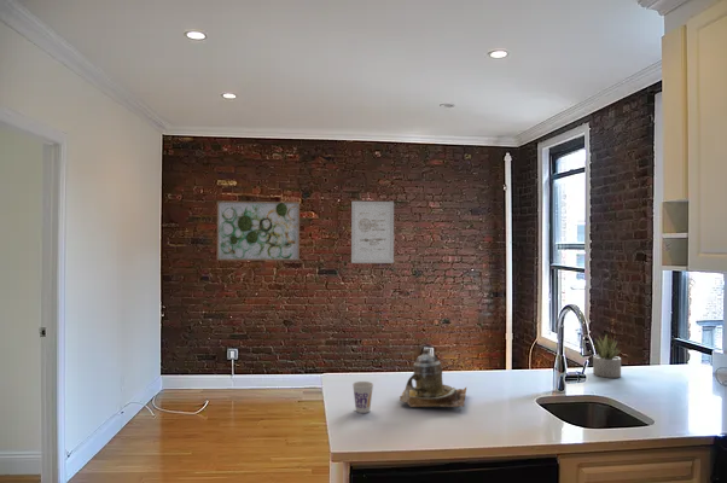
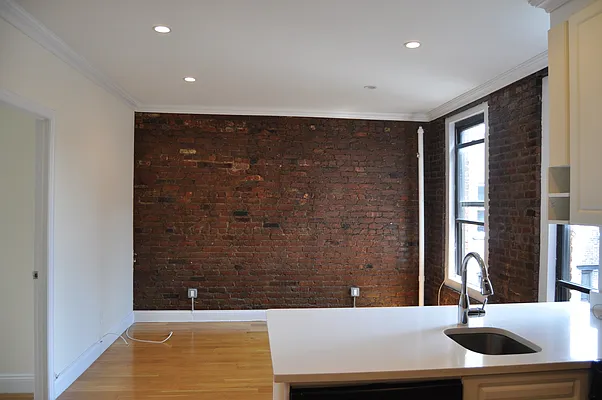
- cup (362, 397)
- teapot (434, 373)
- succulent plant (606, 354)
- wall art (258, 231)
- wall art (372, 232)
